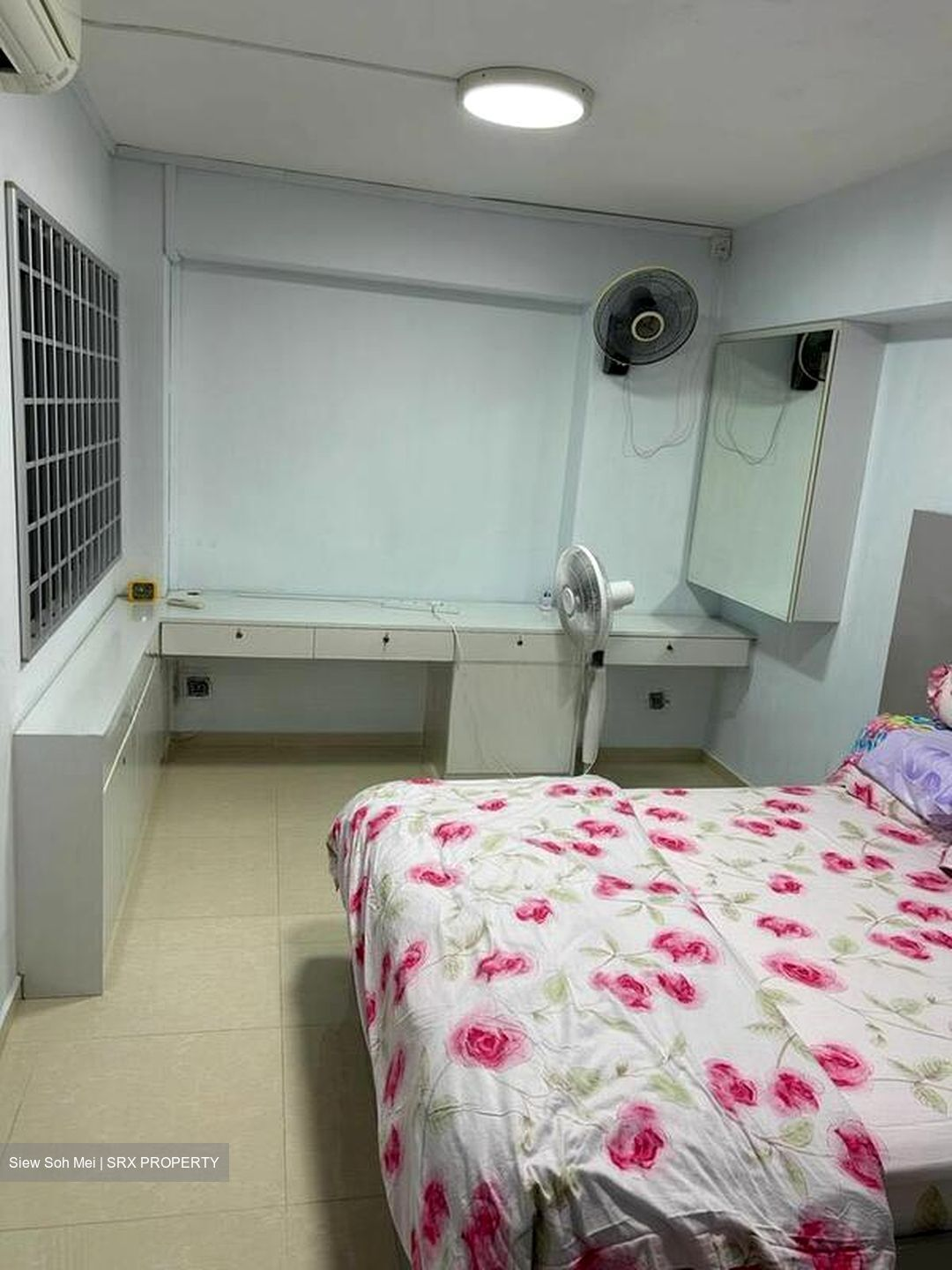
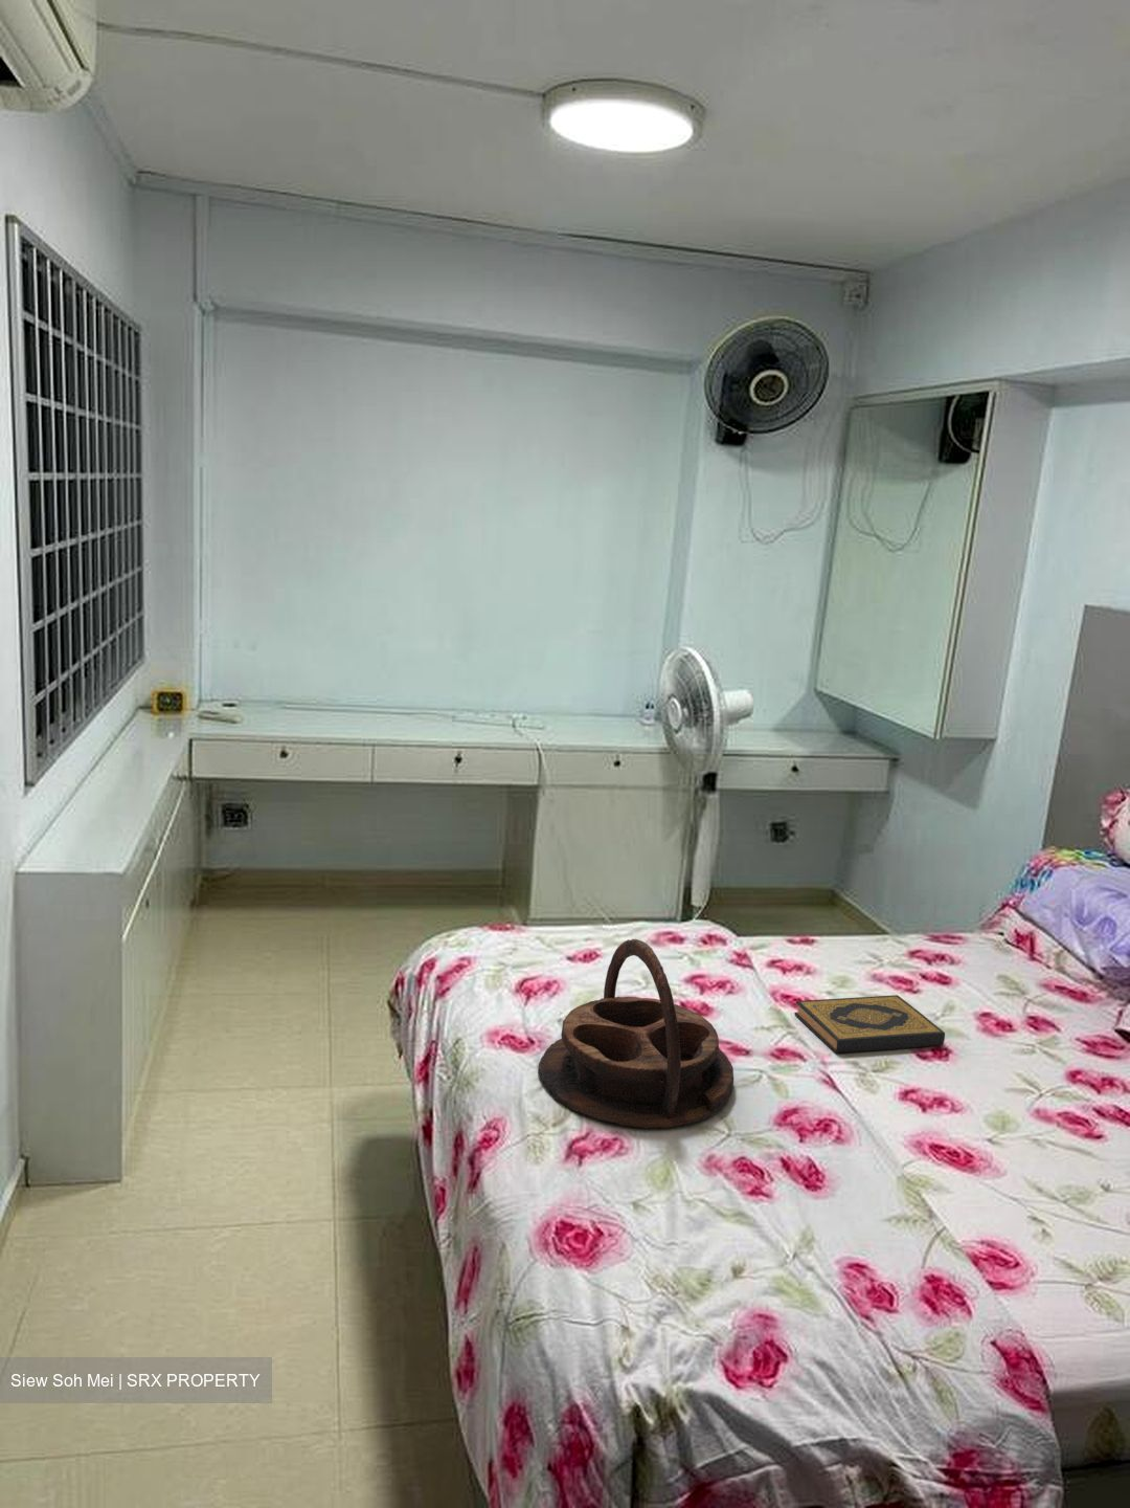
+ serving tray (641, 1012)
+ hardback book (869, 1024)
